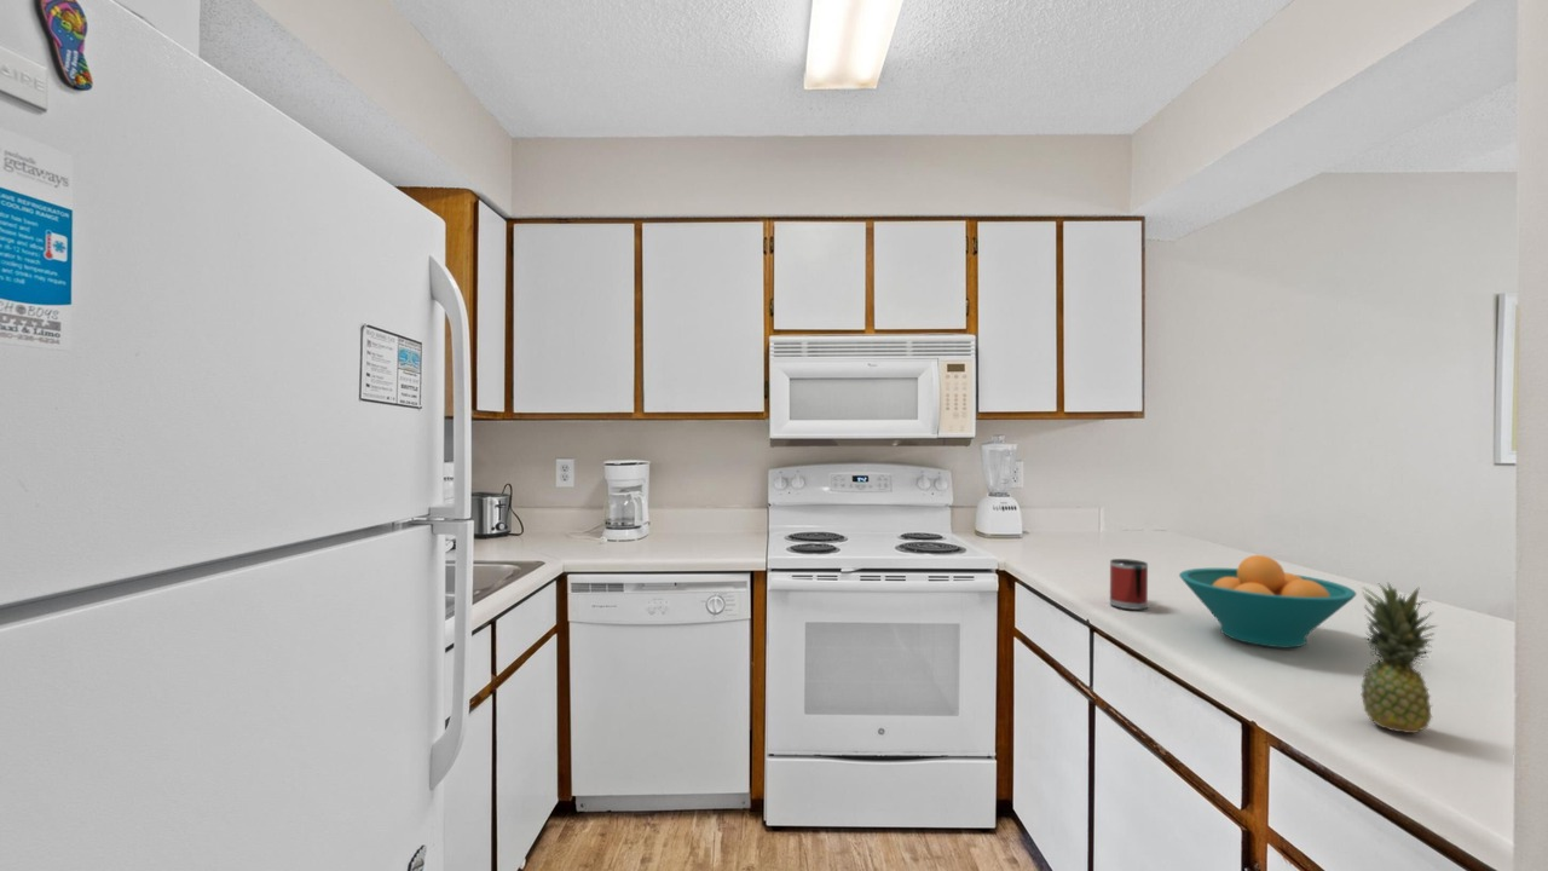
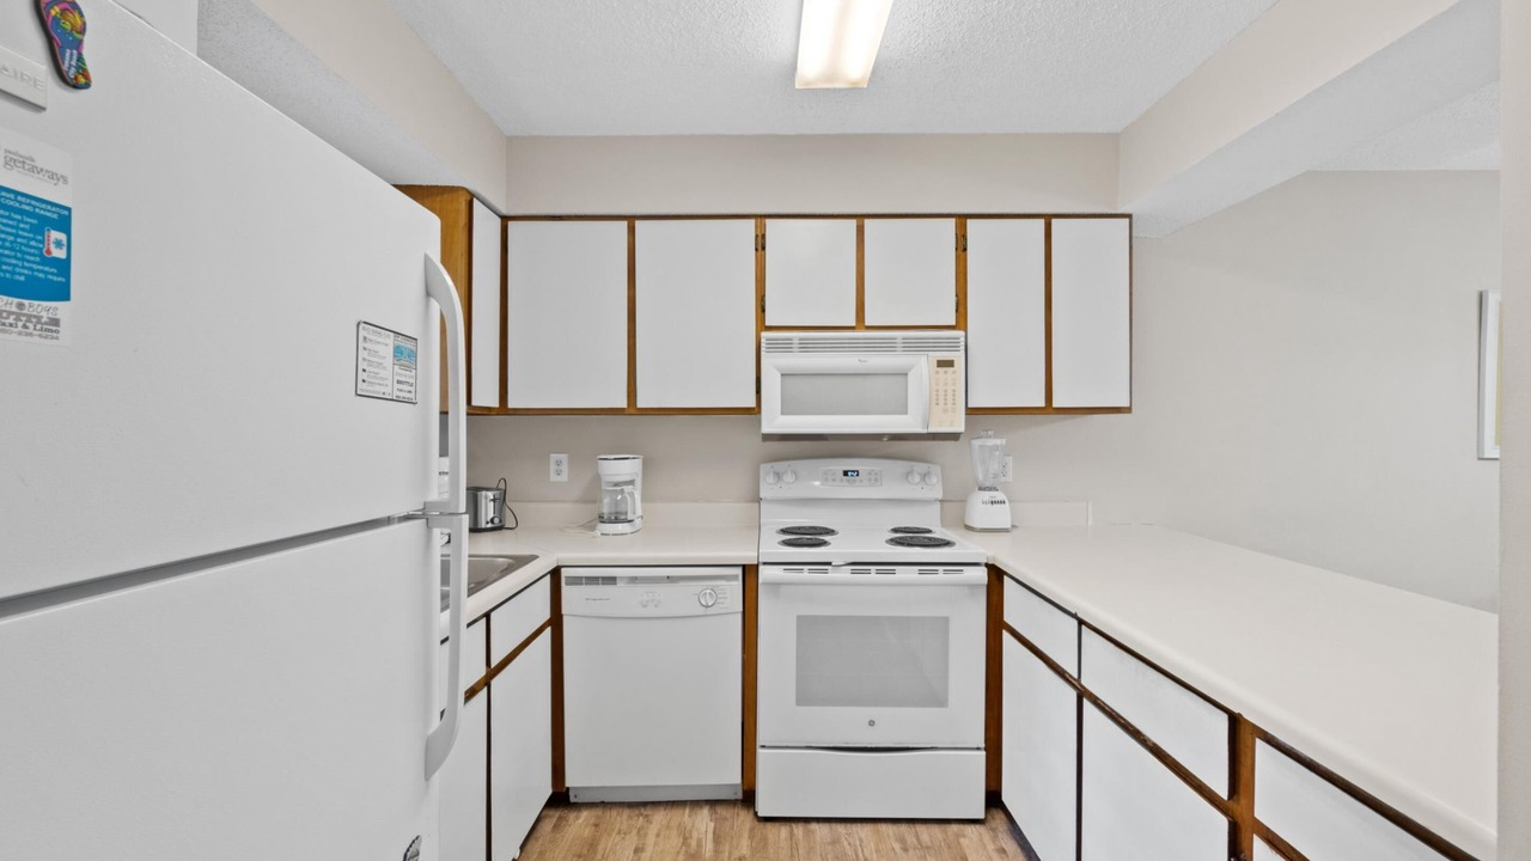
- mug (1128, 582)
- fruit bowl (1261, 596)
- fruit (1397, 653)
